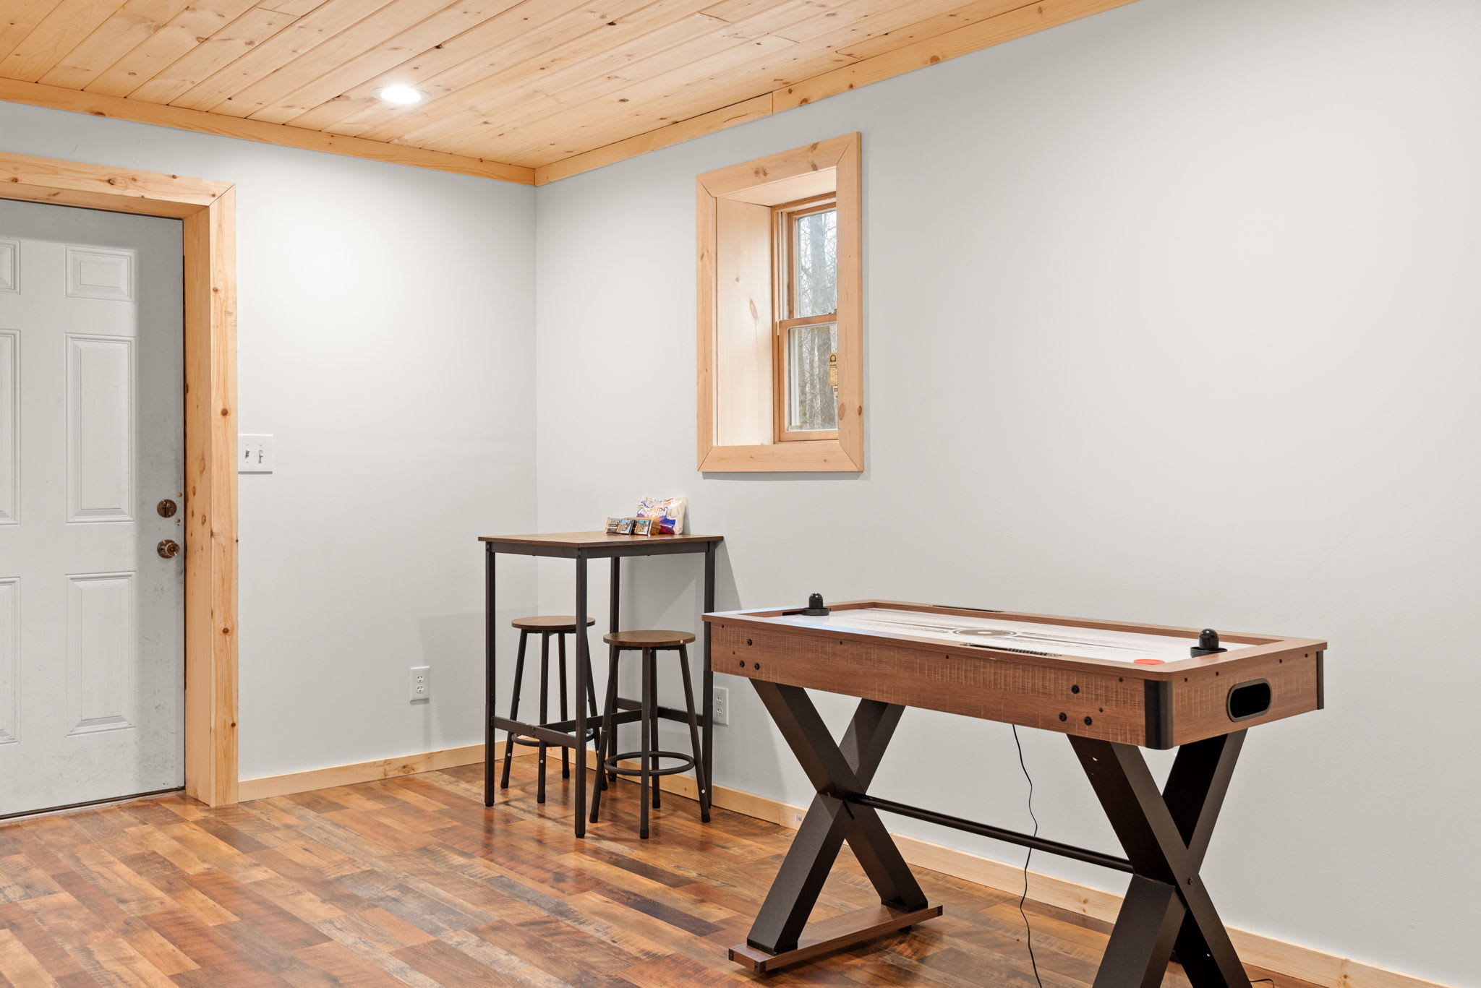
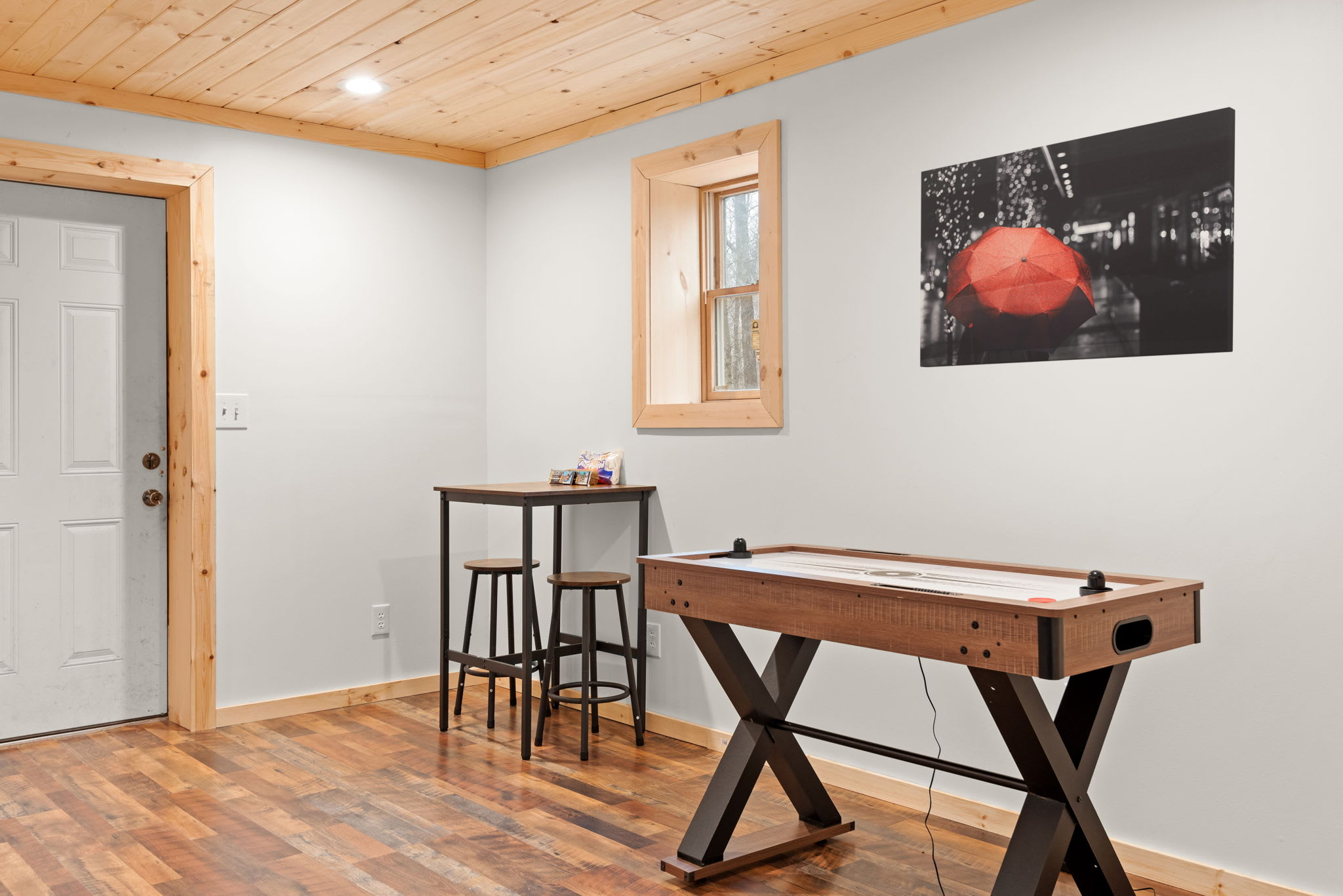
+ wall art (1060, 252)
